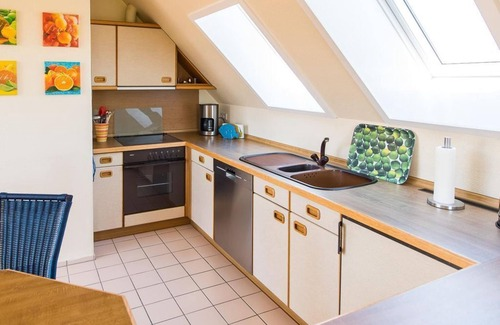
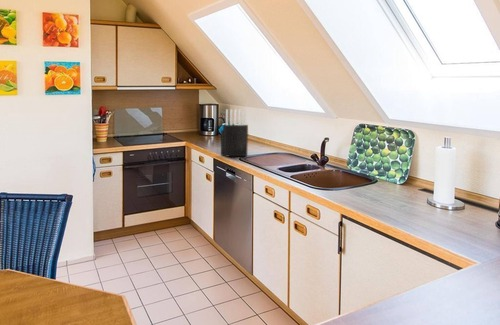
+ knife block (233, 132)
